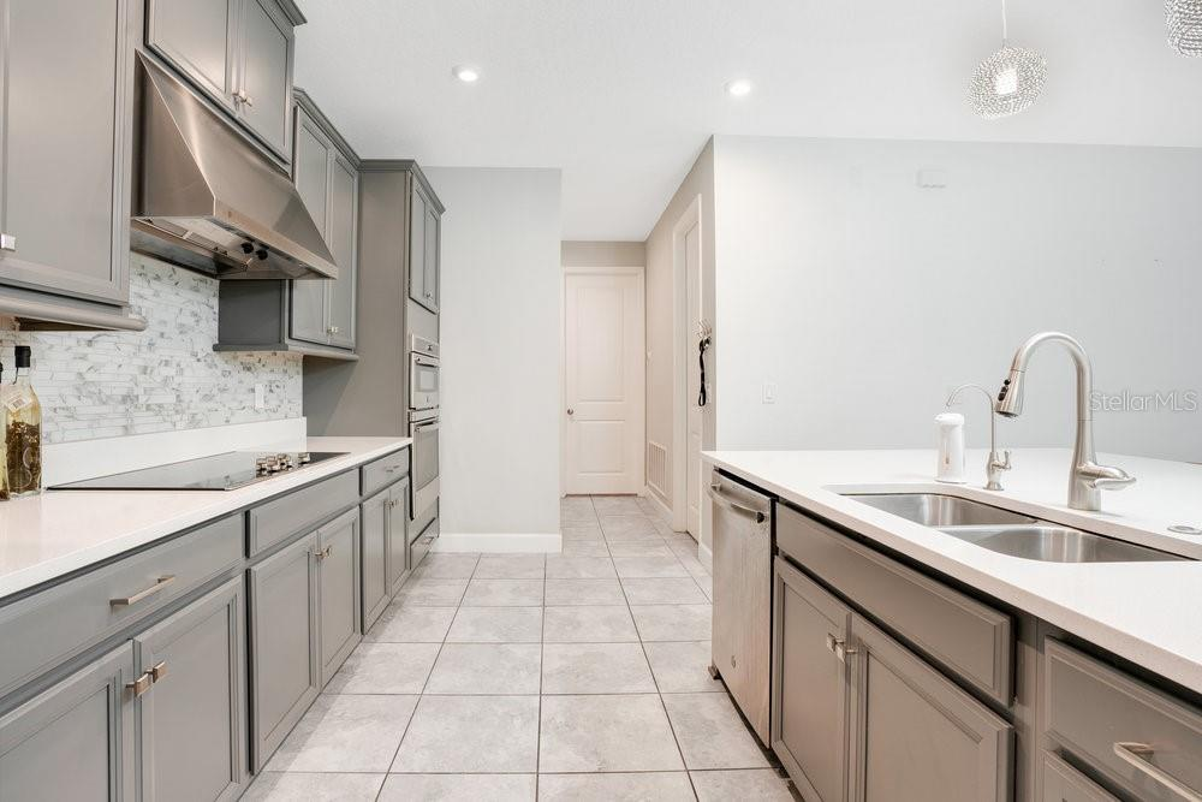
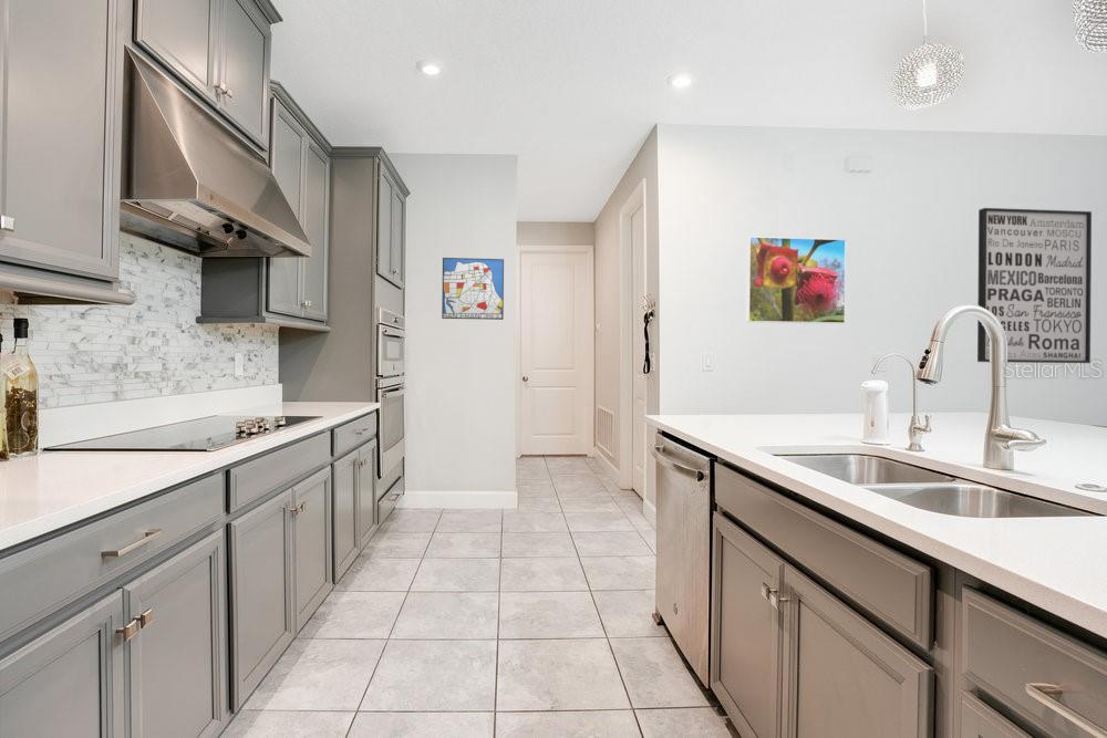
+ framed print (796, 280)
+ wall art (1034, 287)
+ wall art (473, 288)
